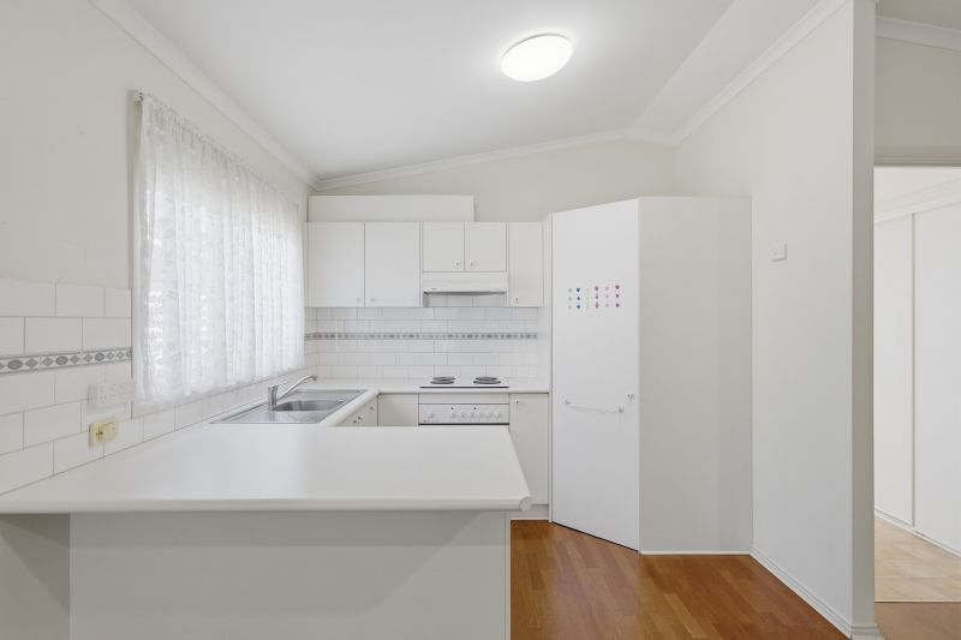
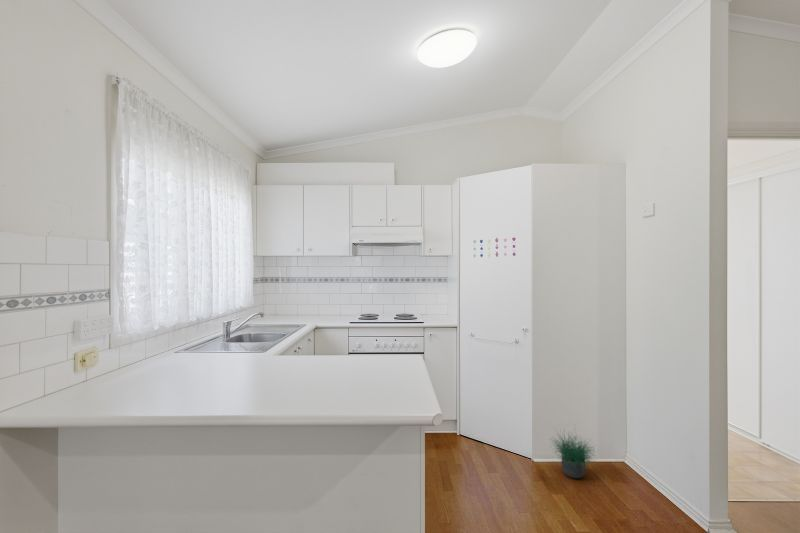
+ potted plant (573, 450)
